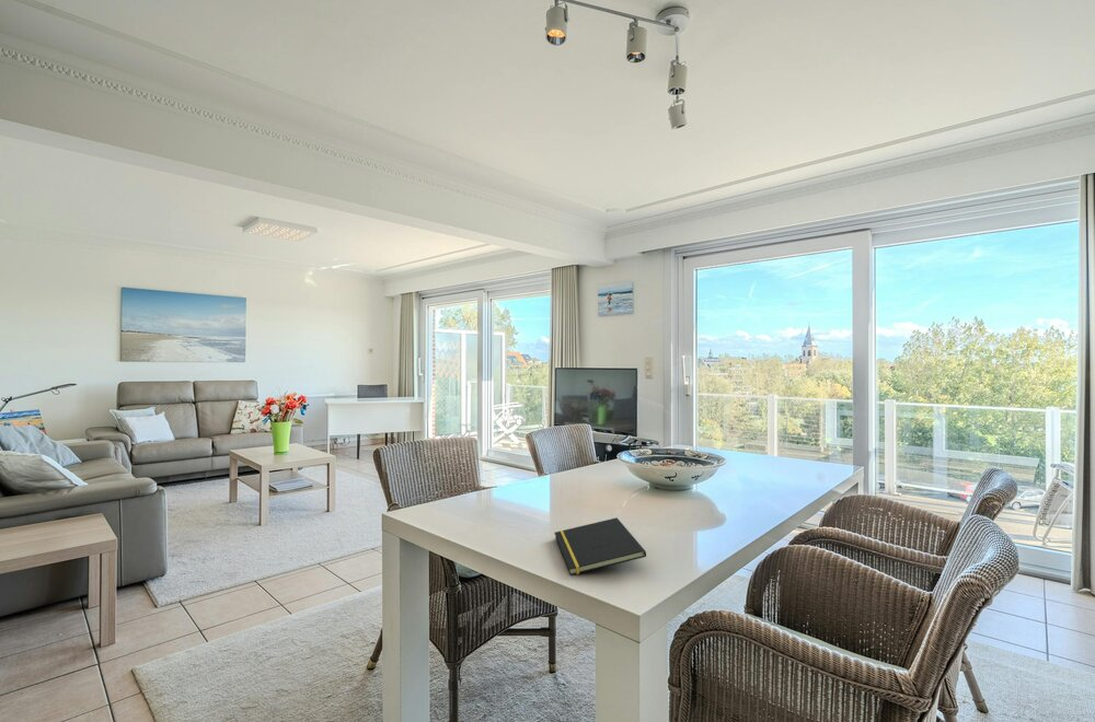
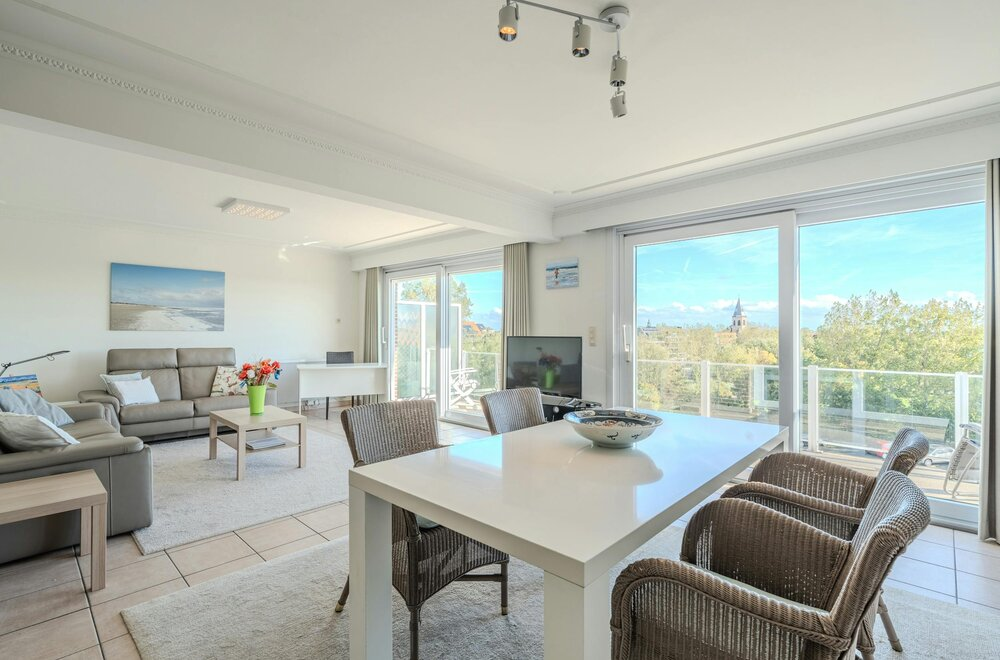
- notepad (596, 543)
